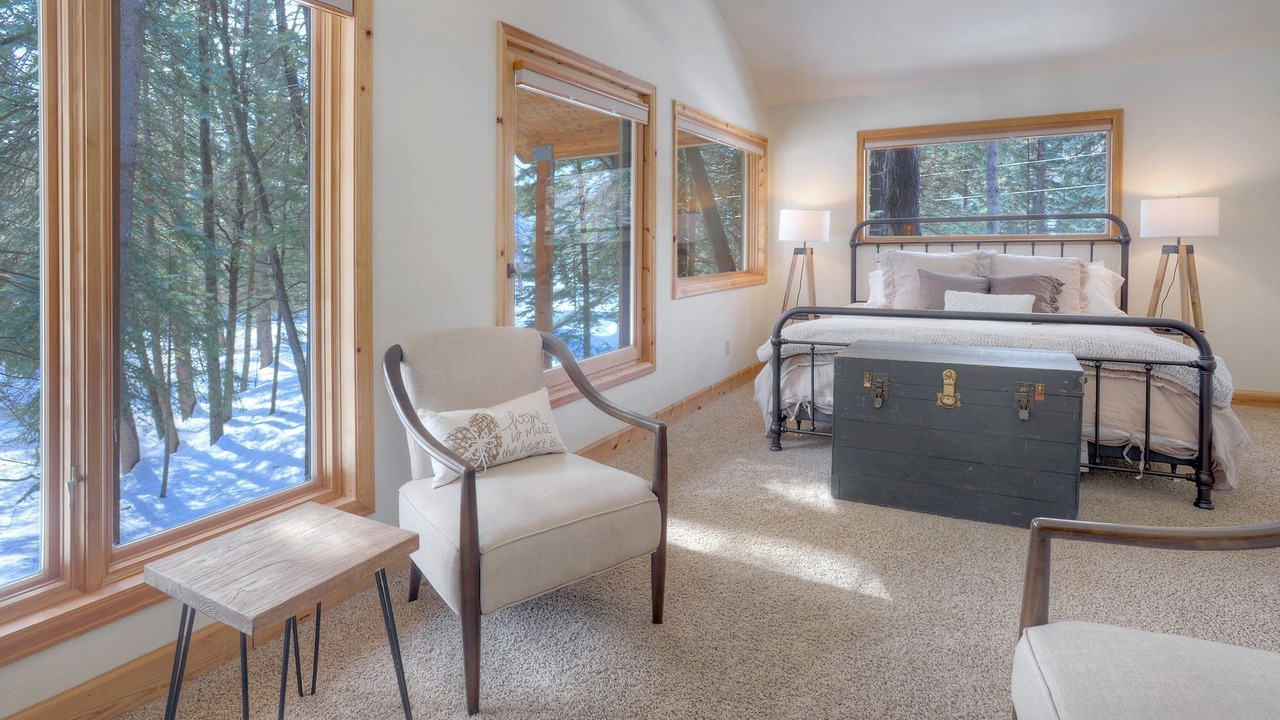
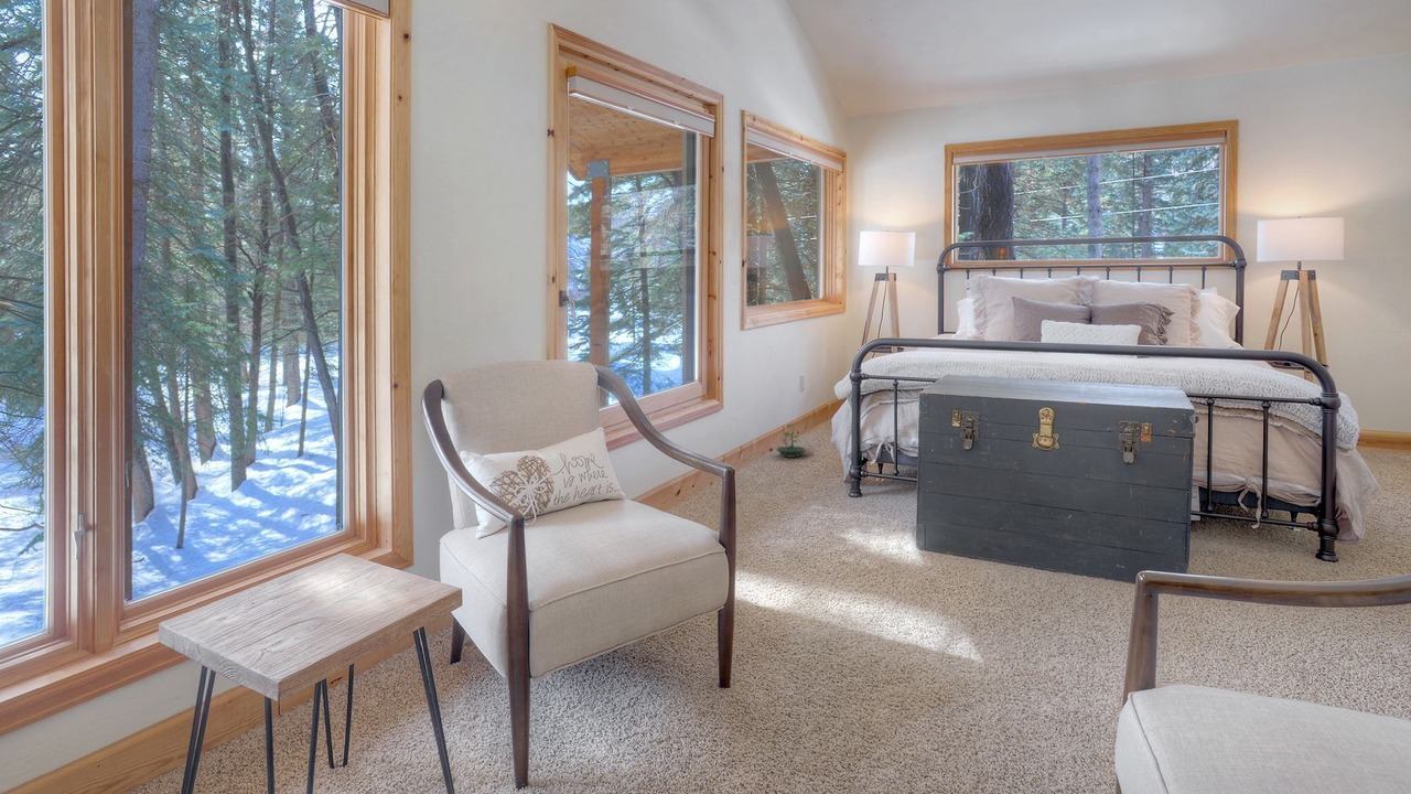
+ terrarium (793, 429)
